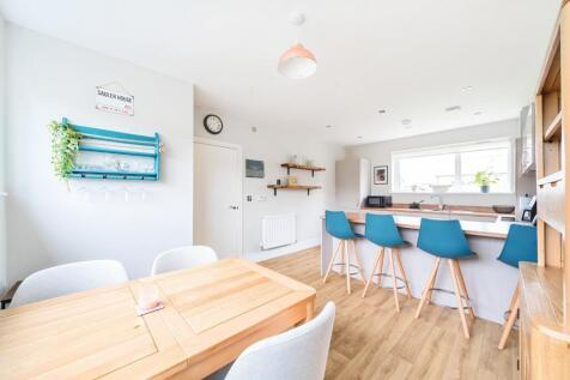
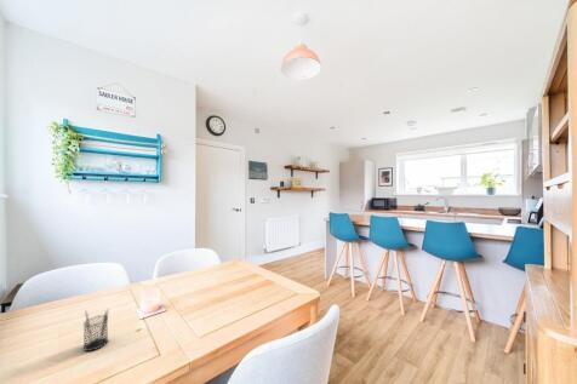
+ pencil holder (96, 326)
